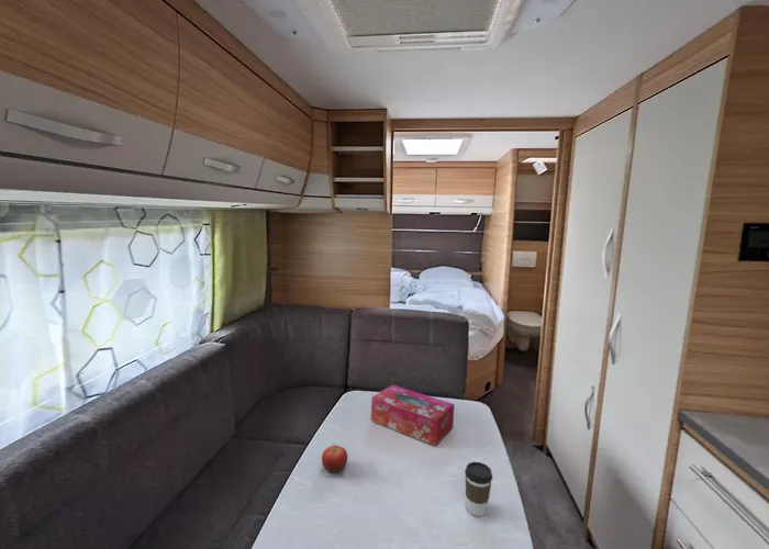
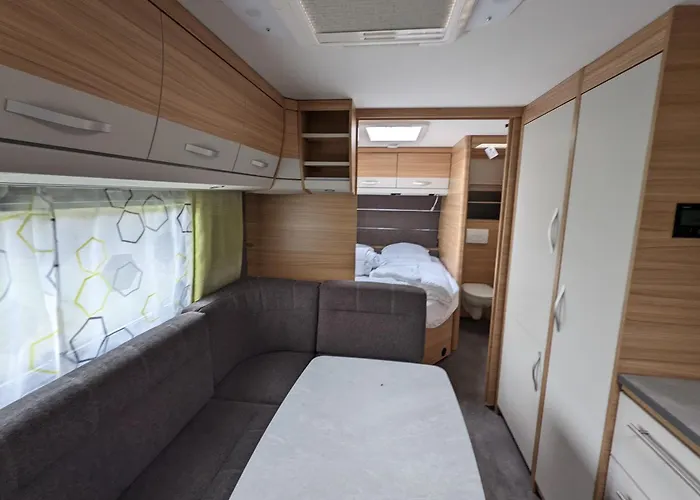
- fruit (334, 457)
- coffee cup (477, 489)
- tissue box (412, 412)
